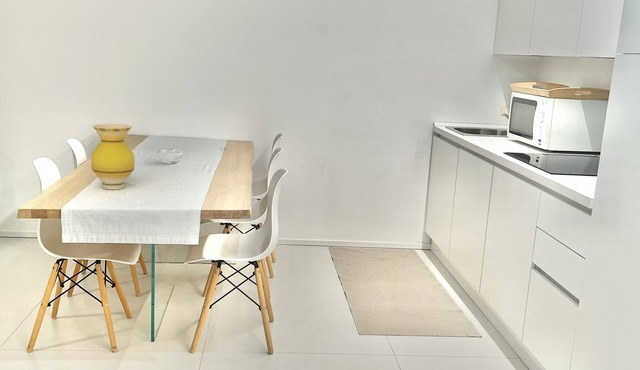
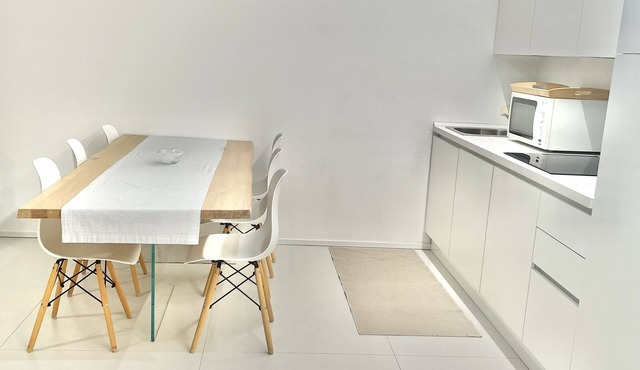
- vase (112, 156)
